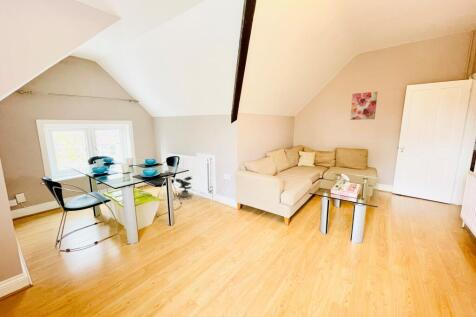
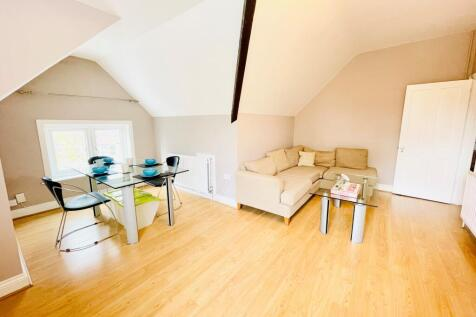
- wall art (363, 106)
- potted plant (185, 187)
